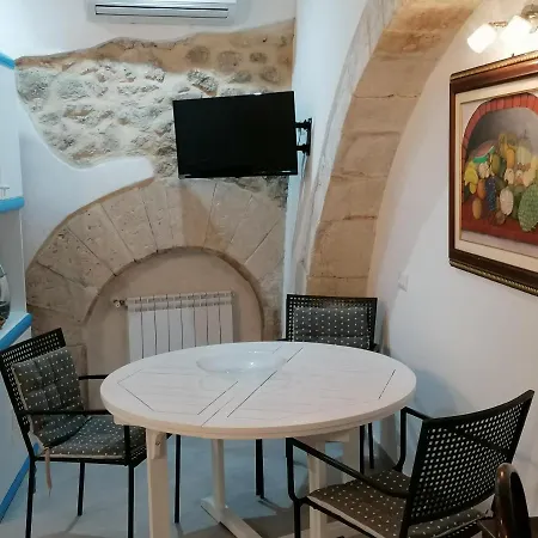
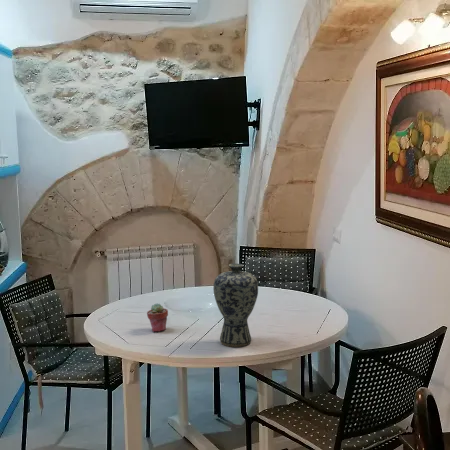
+ vase (236, 303)
+ potted succulent (157, 316)
